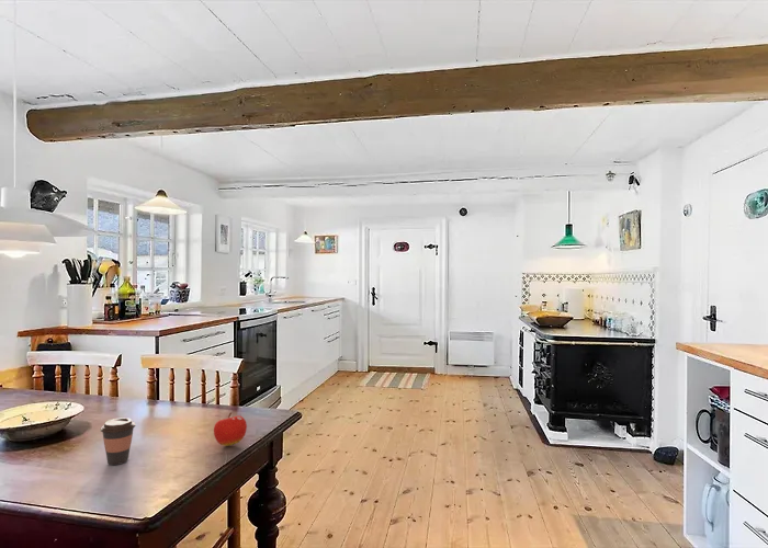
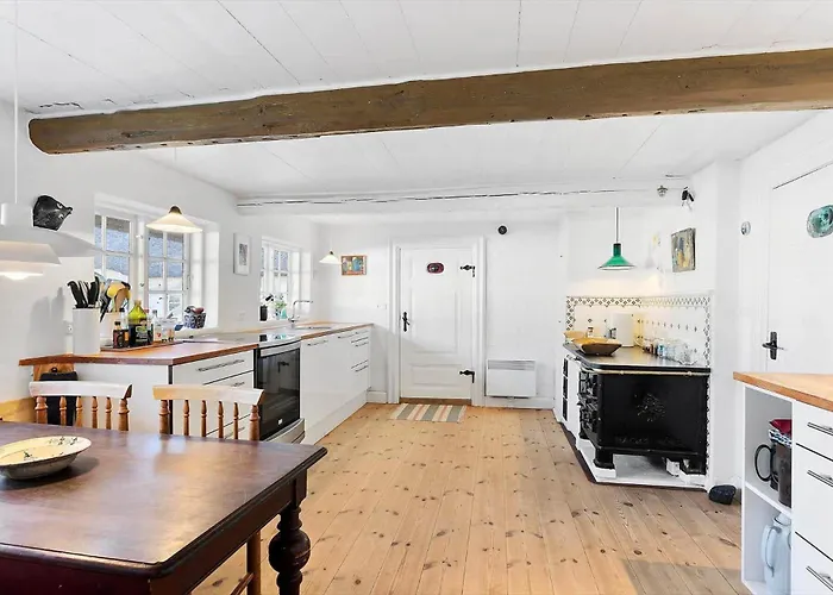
- coffee cup (117, 441)
- fruit (229, 429)
